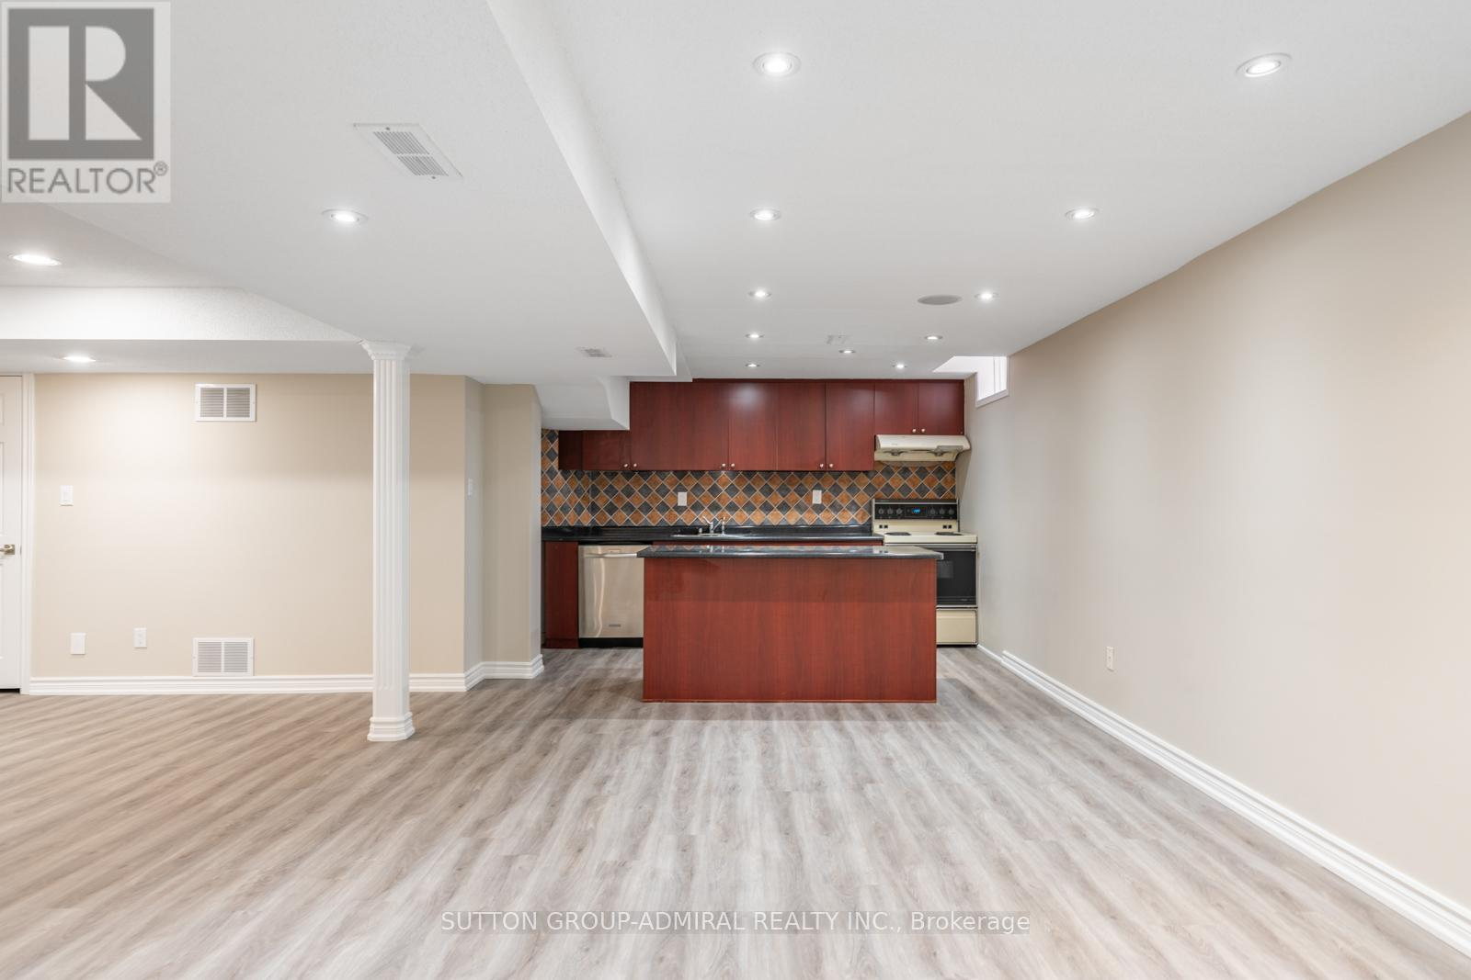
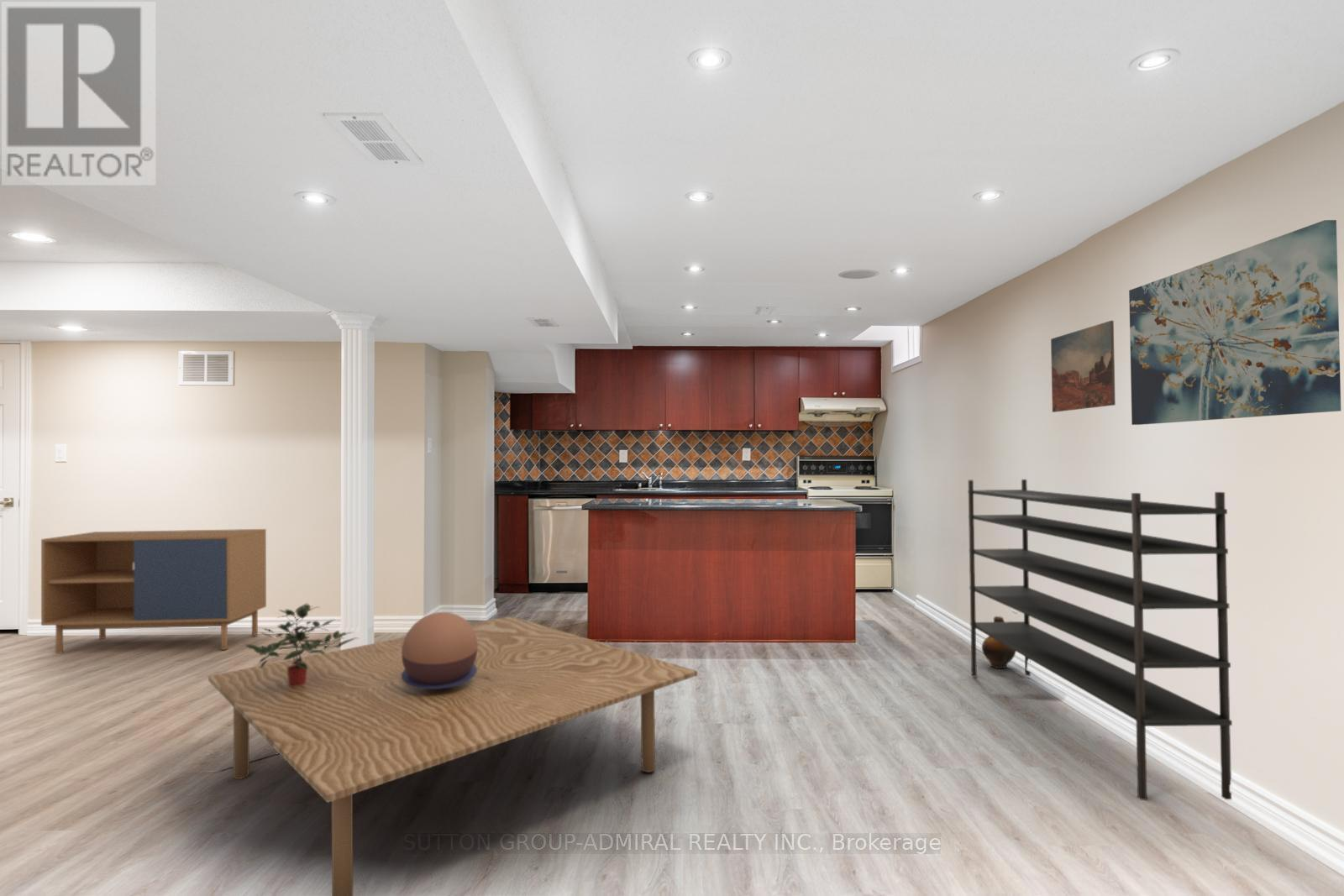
+ storage cabinet (159, 589)
+ shelving unit (1069, 604)
+ ceramic jug (998, 642)
+ wall art (1216, 339)
+ potted plant (302, 646)
+ wall art (1080, 369)
+ coffee table (453, 723)
+ decorative bowl (439, 648)
